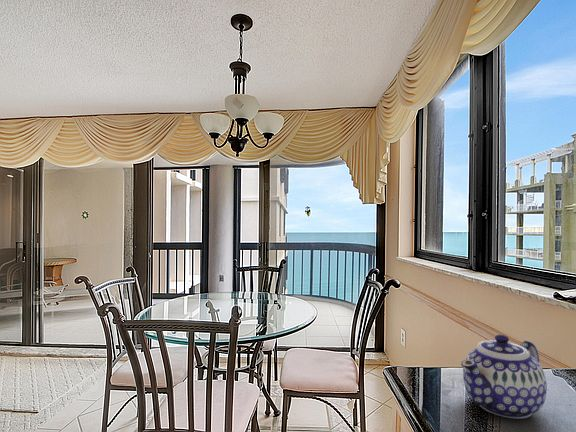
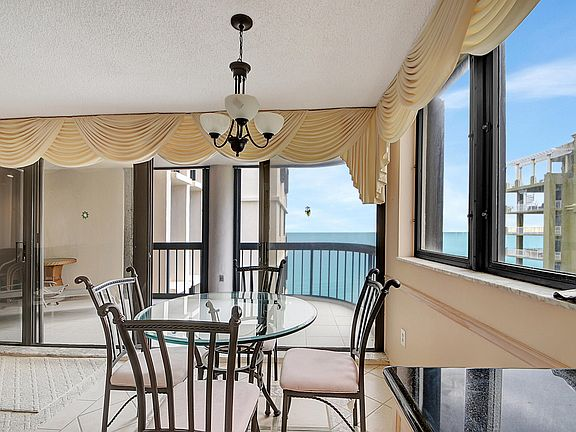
- teapot (502, 370)
